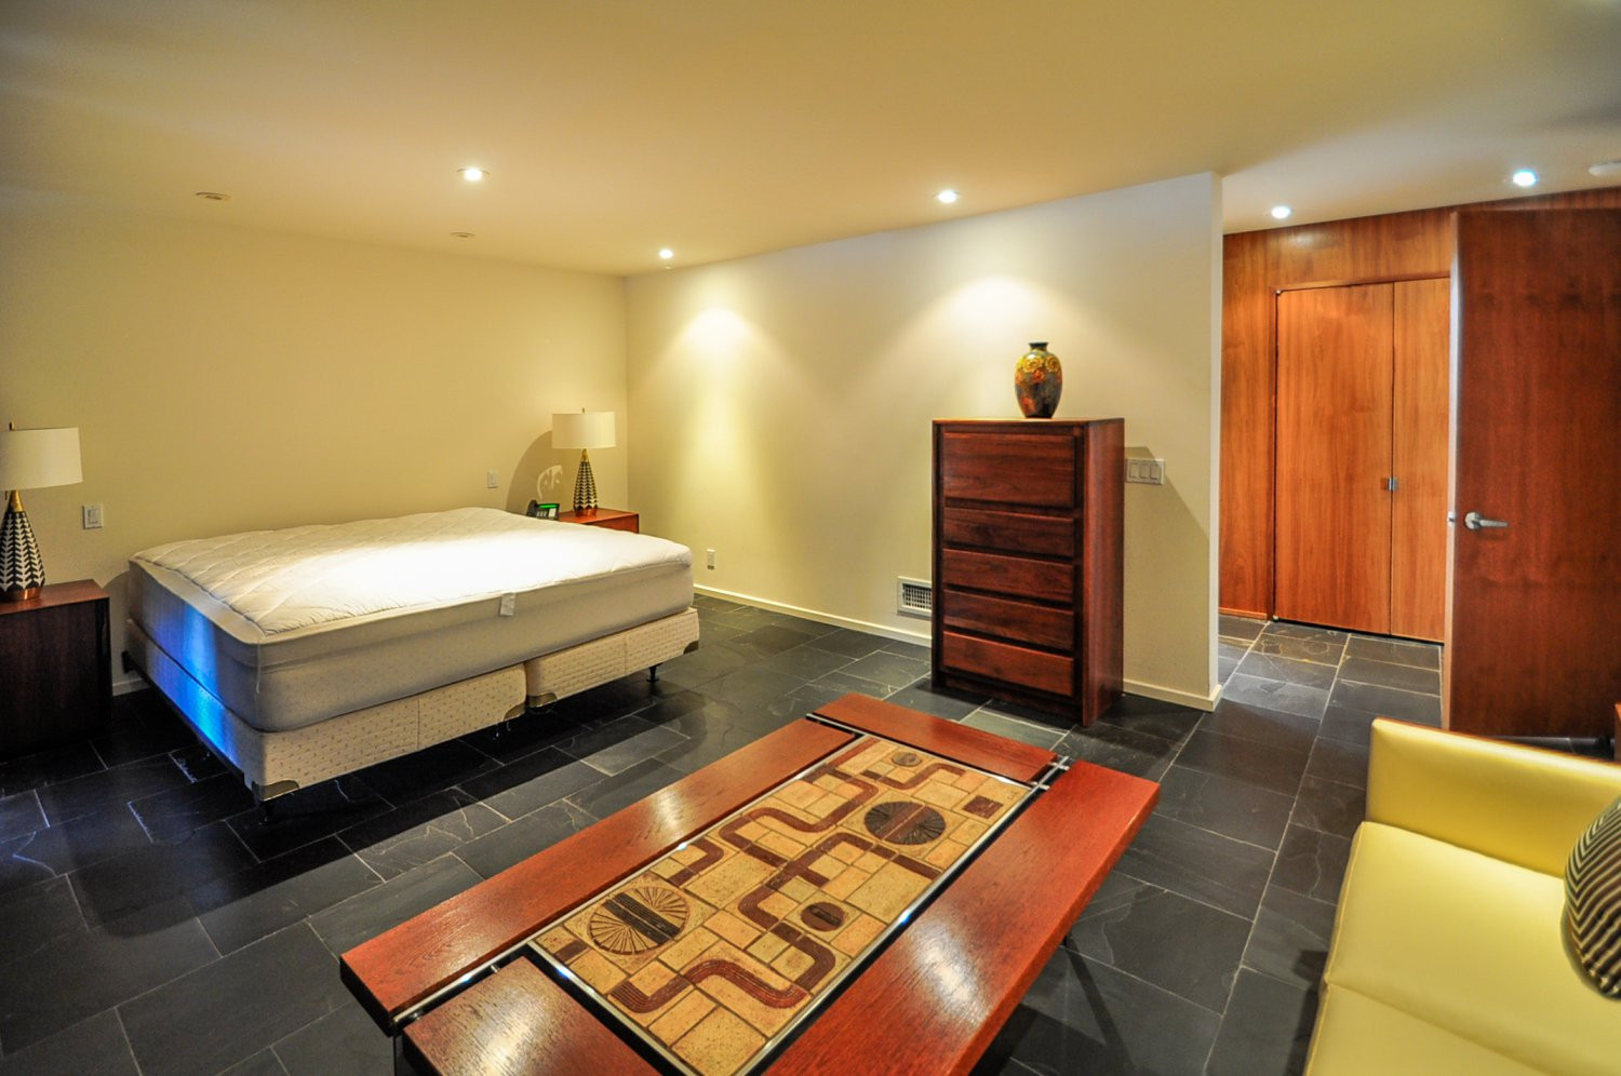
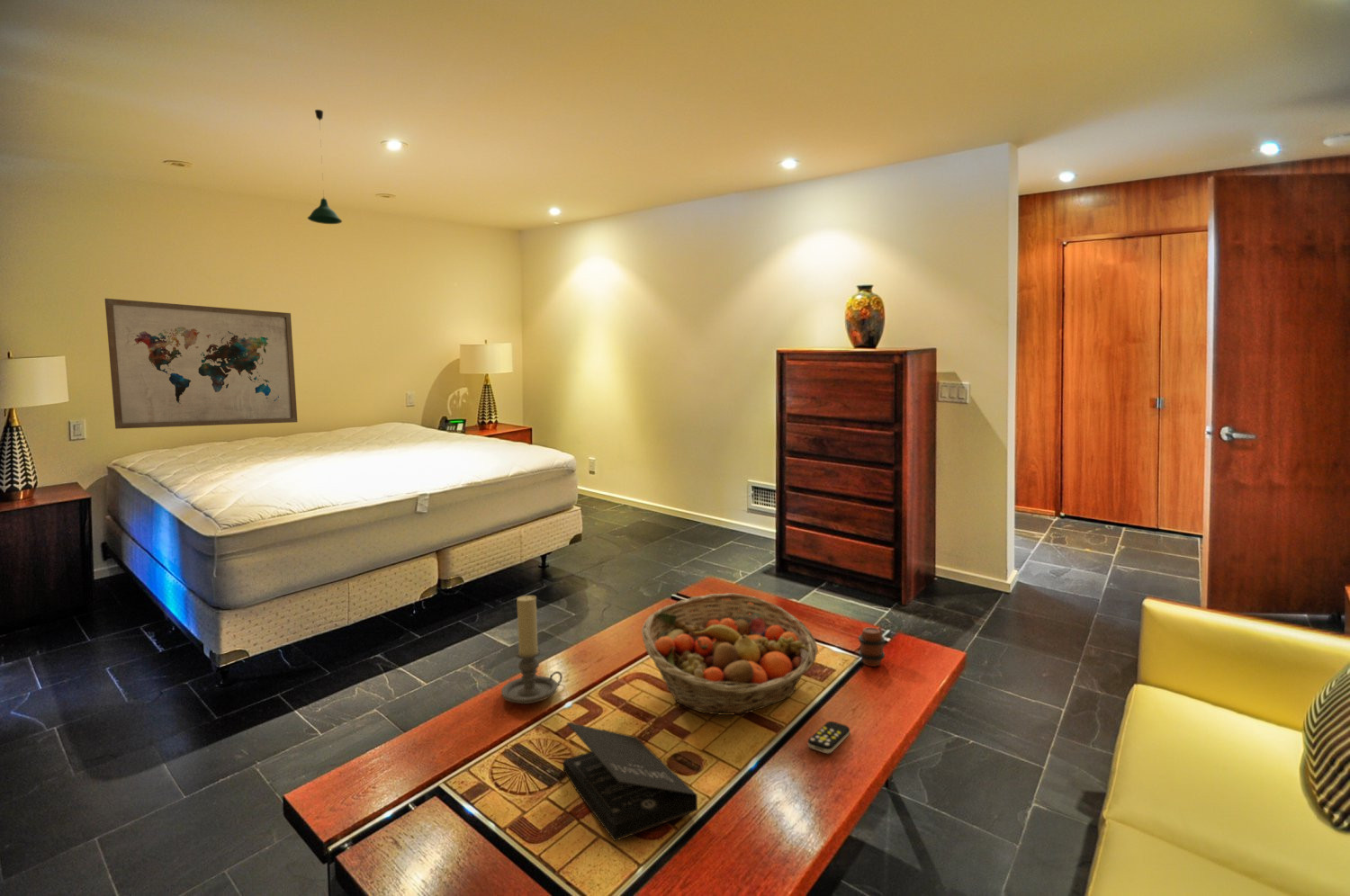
+ fruit basket (729, 650)
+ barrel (871, 646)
+ pendant light (321, 161)
+ candle holder (533, 644)
+ book (626, 765)
+ wall art (210, 366)
+ remote control (829, 736)
